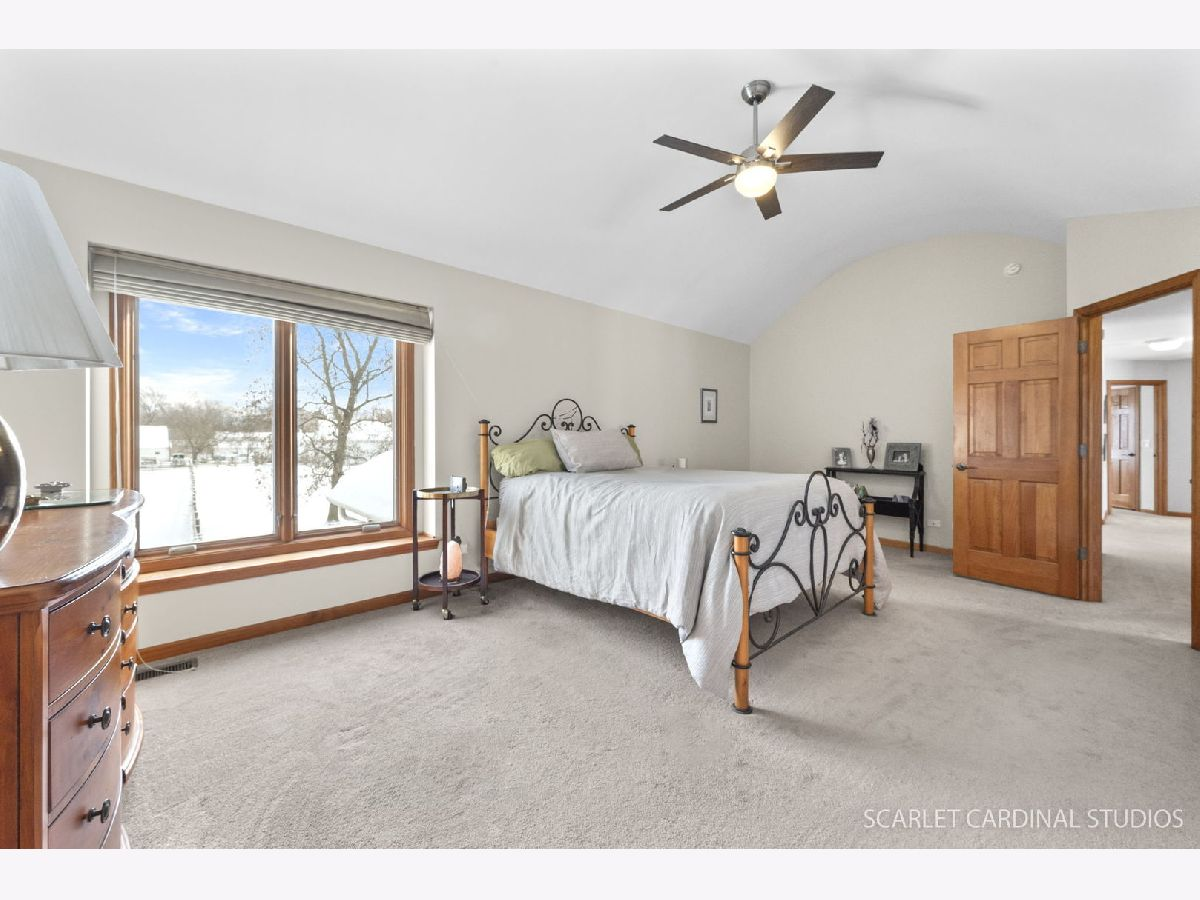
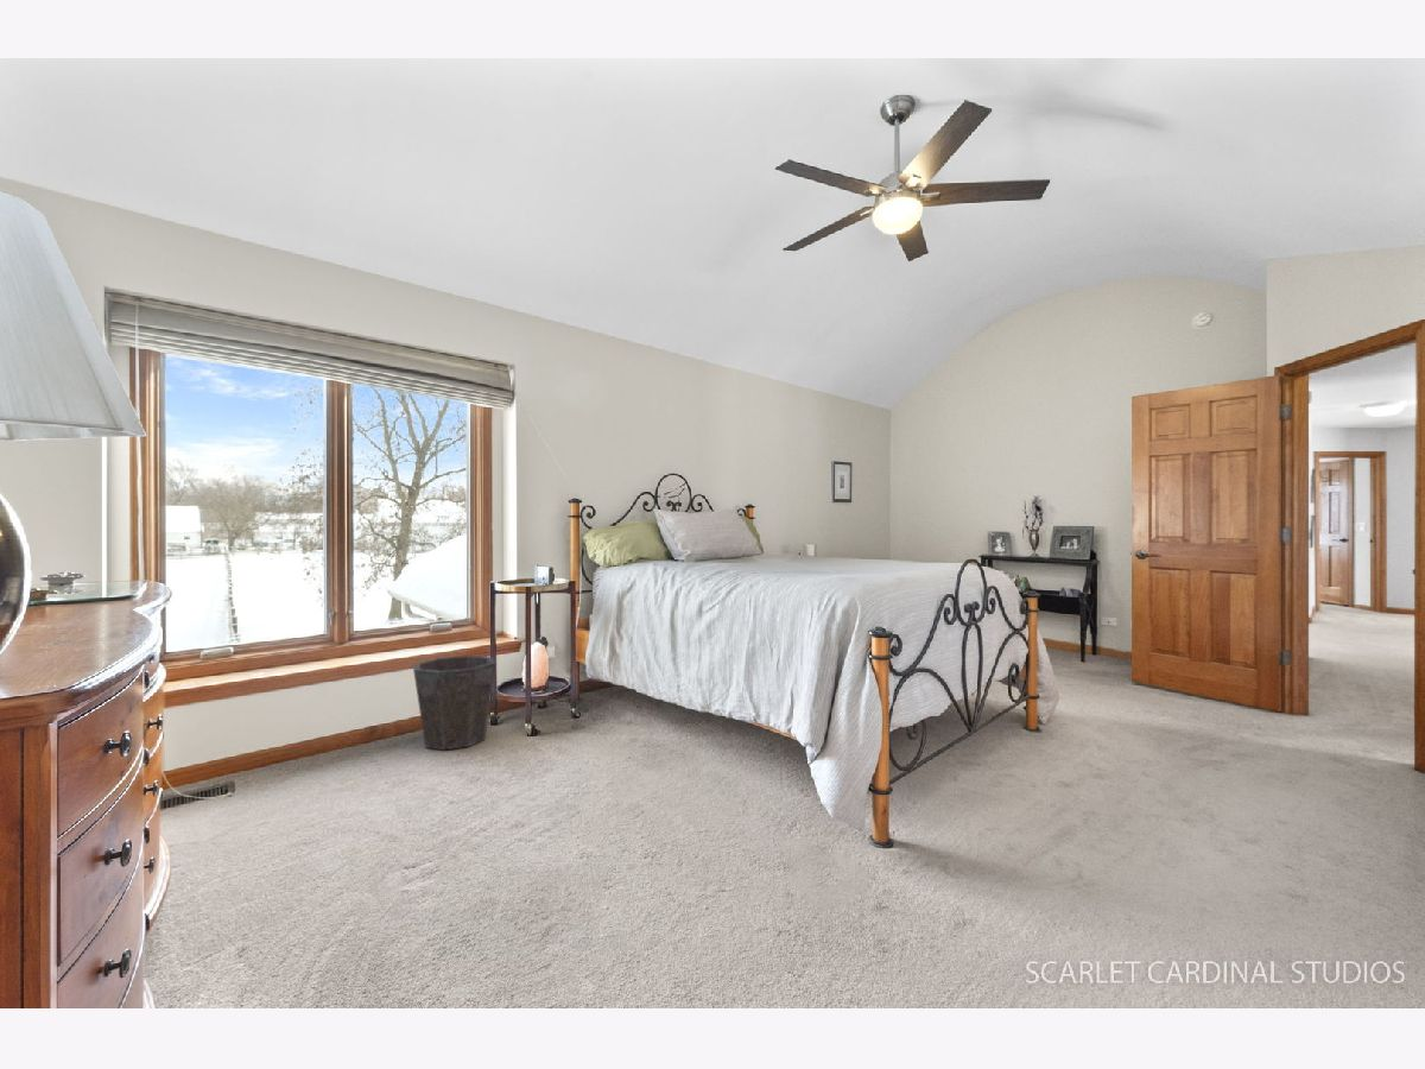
+ waste bin (455, 701)
